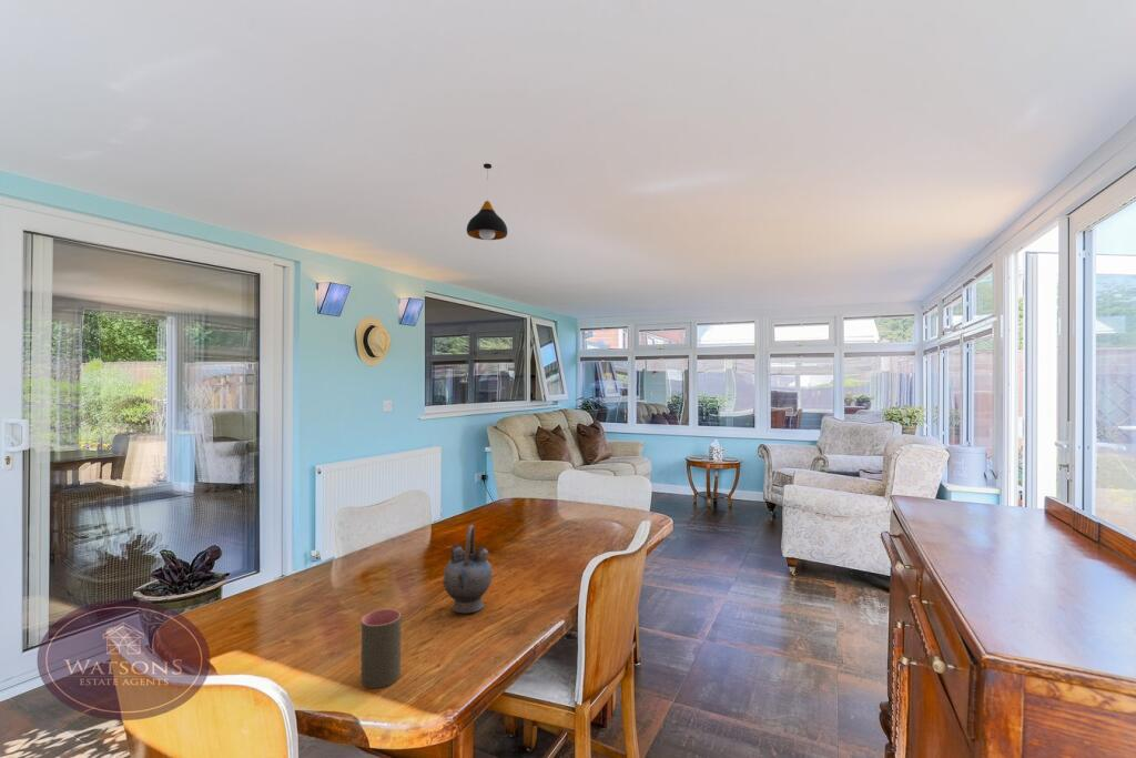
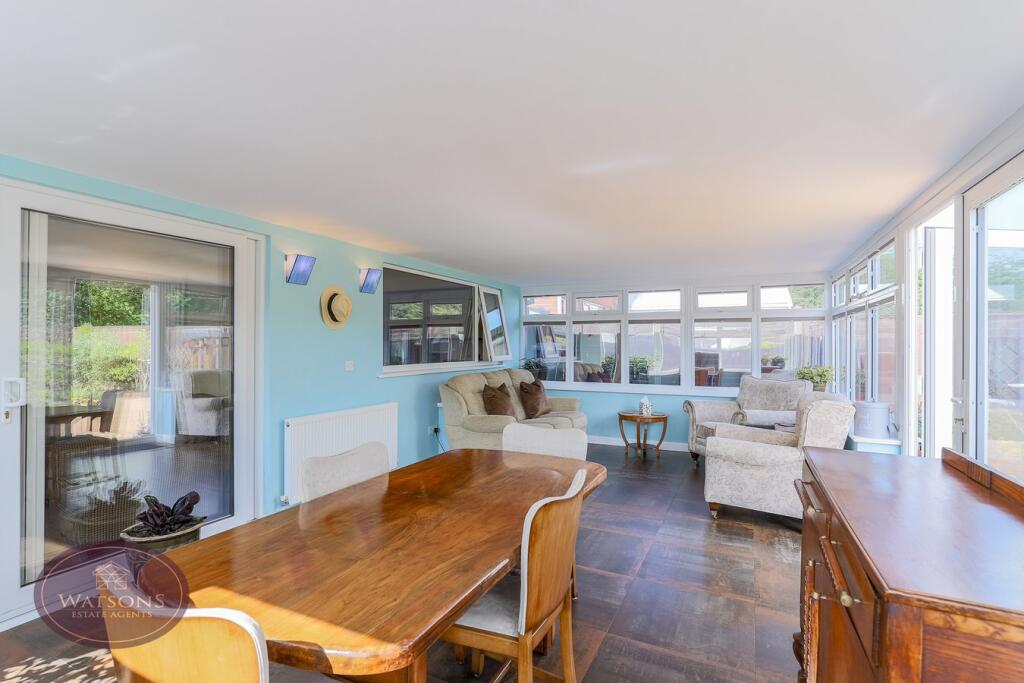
- cup (381, 647)
- pendant light (487, 202)
- teapot (466, 568)
